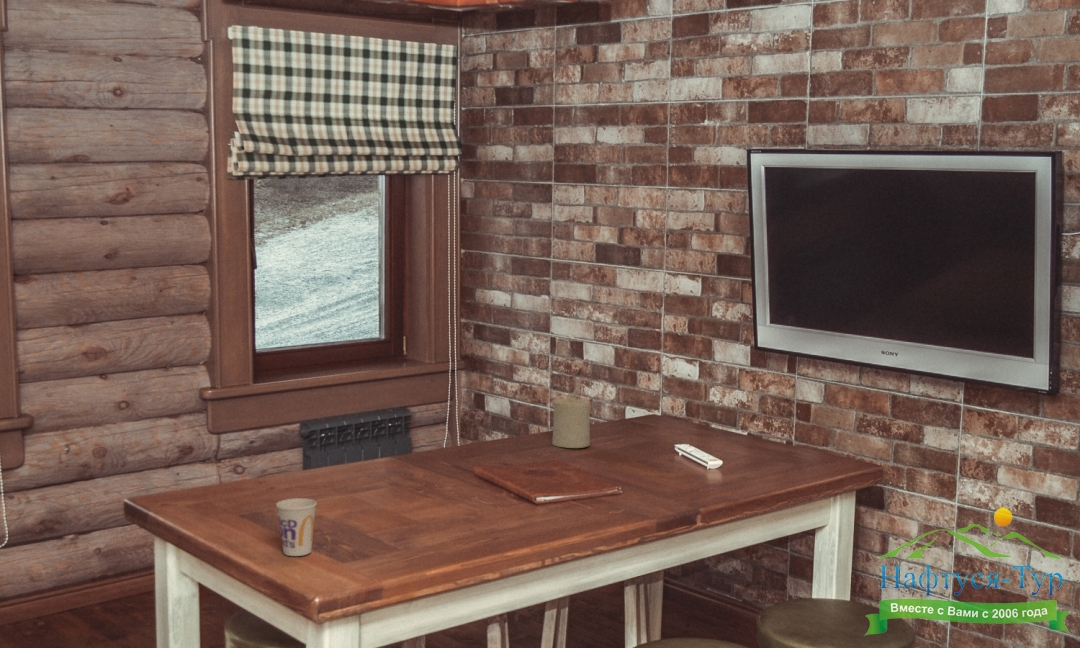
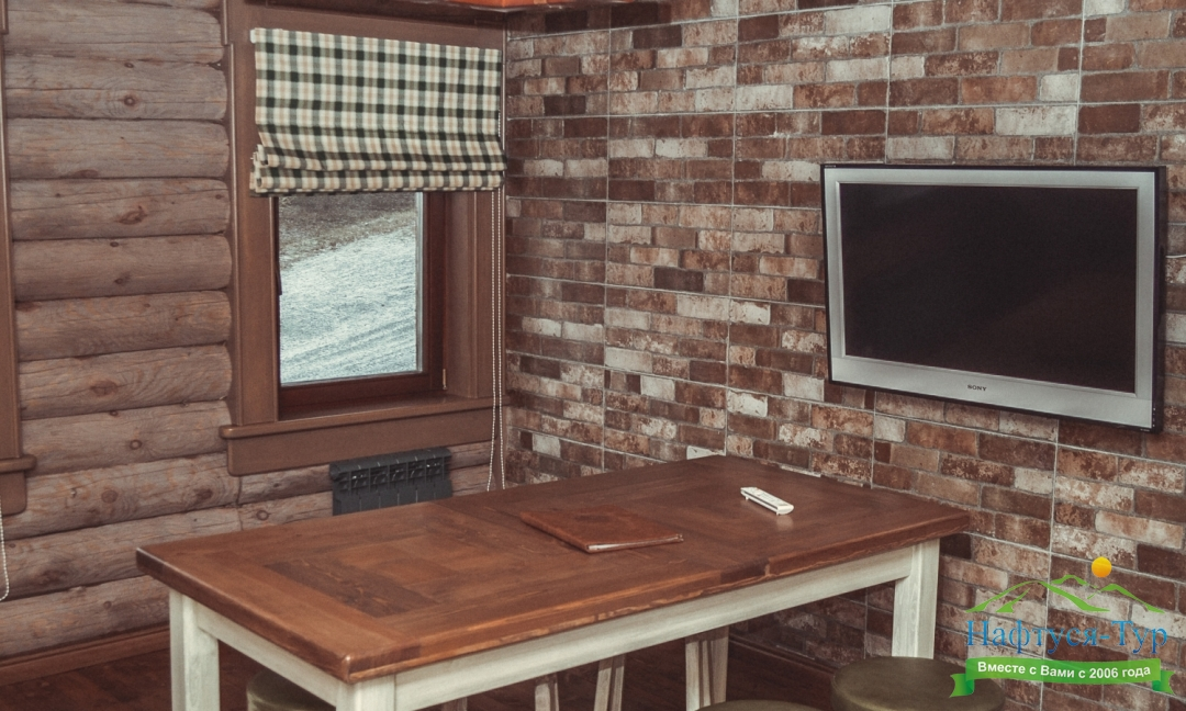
- cup (296, 527)
- candle (570, 418)
